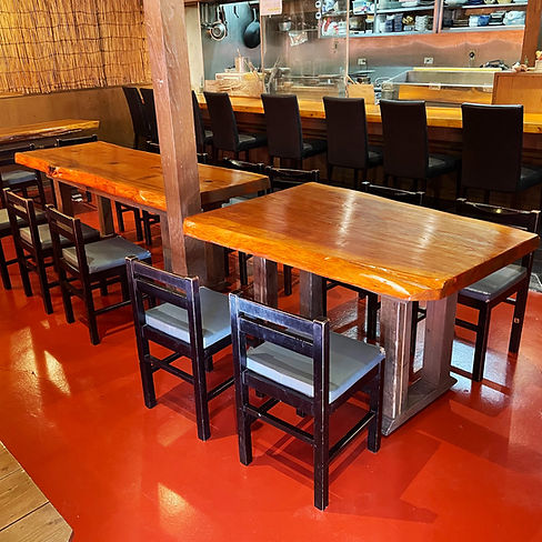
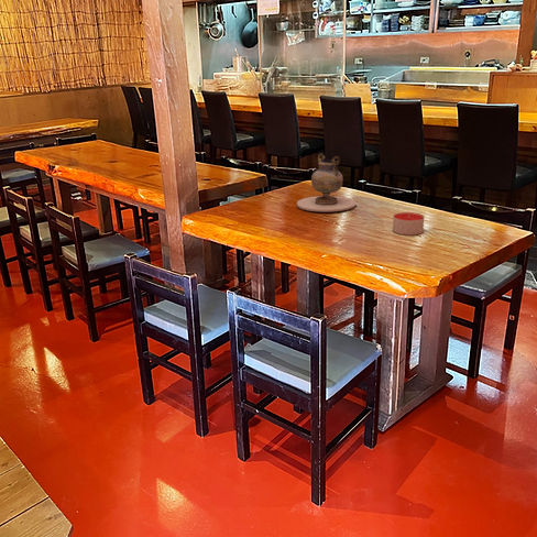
+ decorative vase (326, 179)
+ candle (407, 222)
